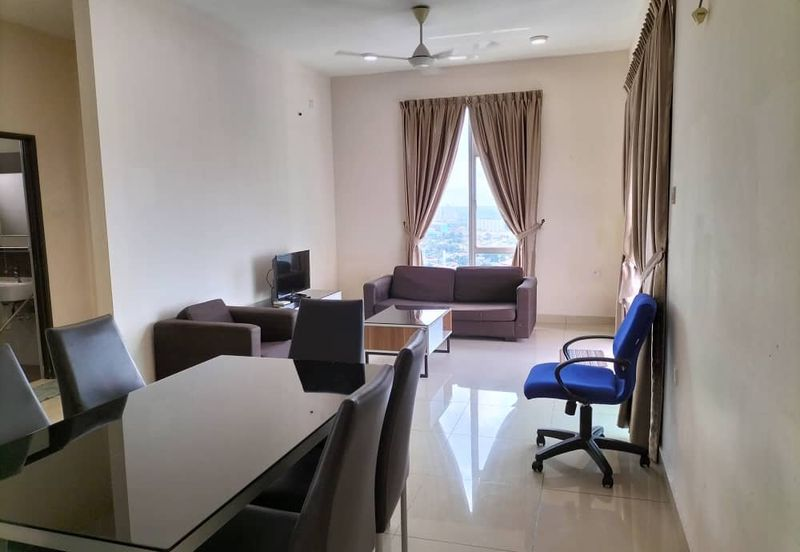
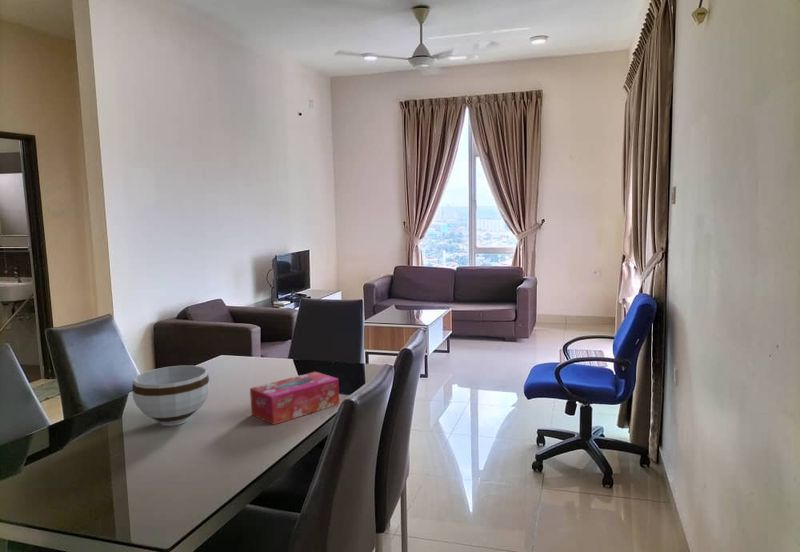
+ tissue box (295, 396)
+ bowl (172, 397)
